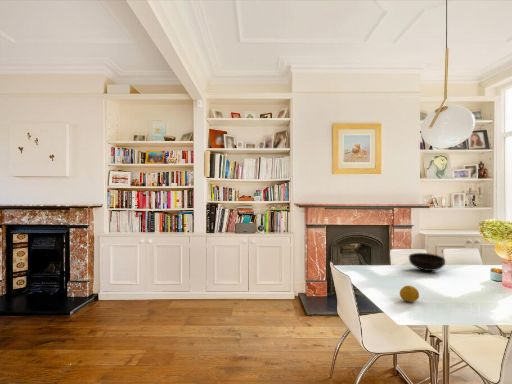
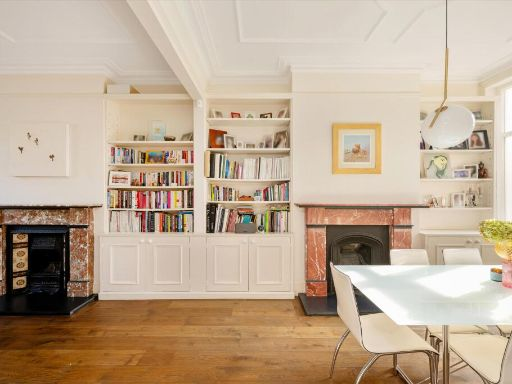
- fruit (409, 293)
- bowl (426, 262)
